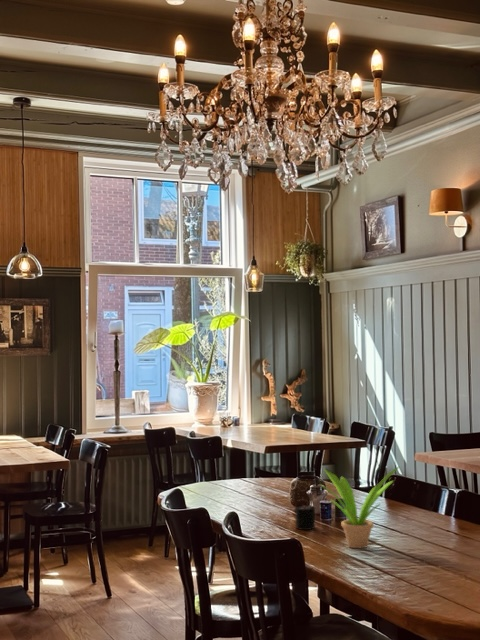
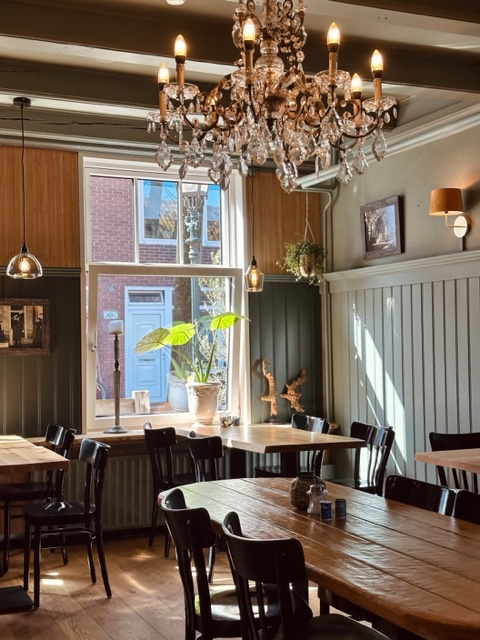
- potted plant (354, 504)
- candle (305, 512)
